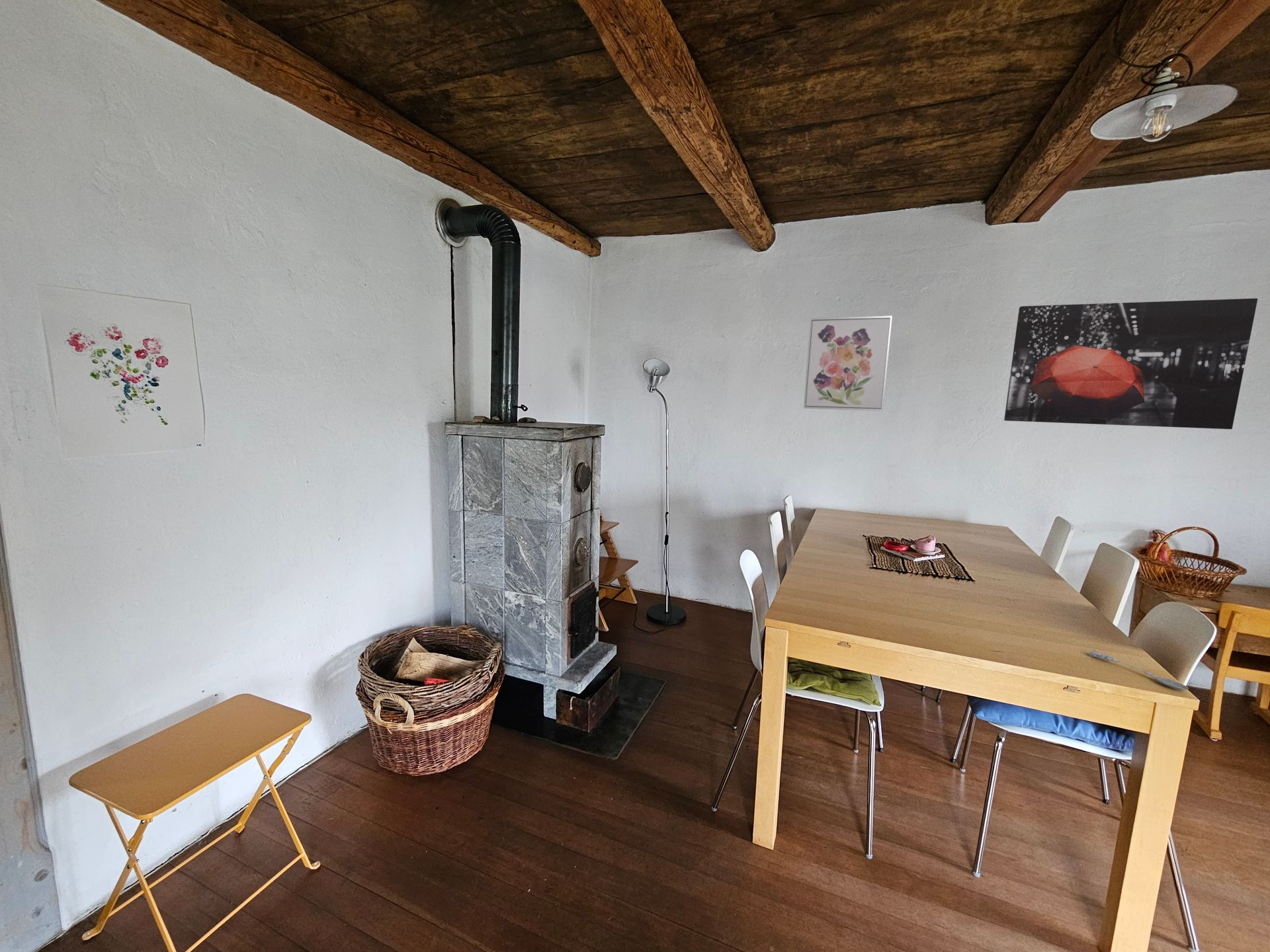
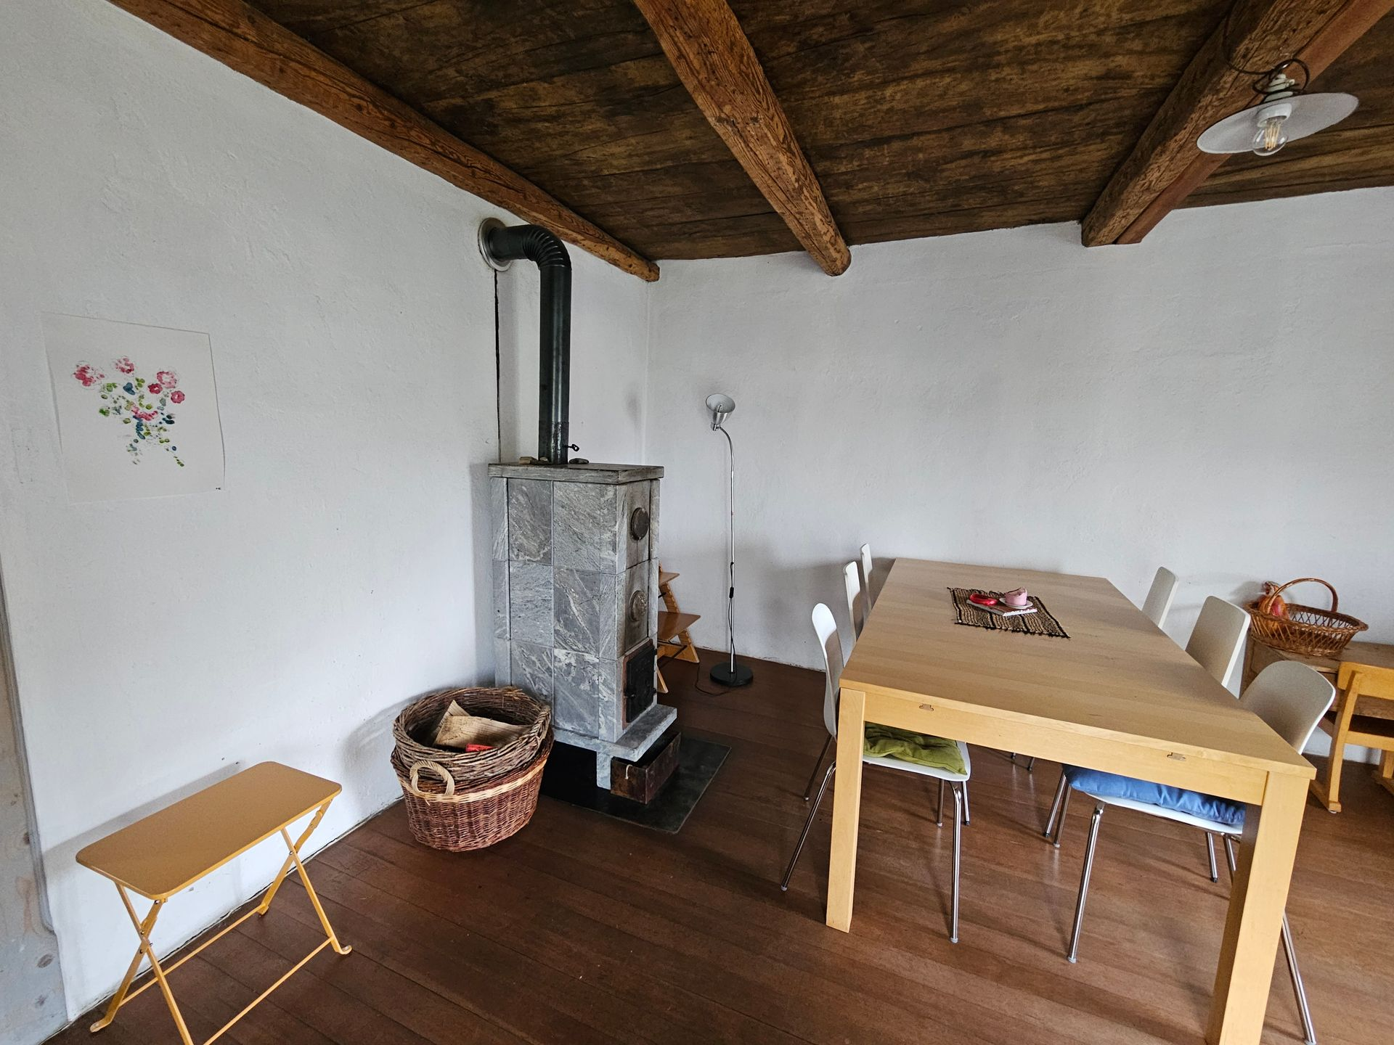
- wall art (846, 364)
- wall art (1119, 364)
- soupspoon (1136, 668)
